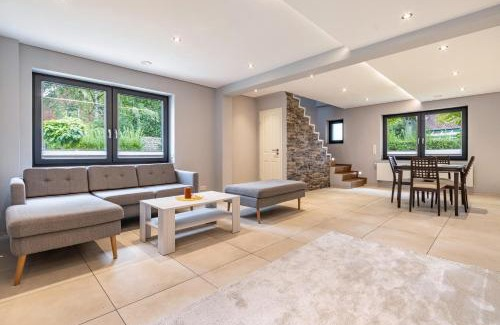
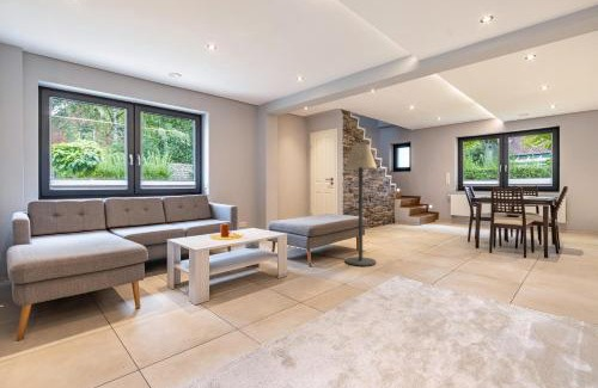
+ floor lamp (360, 203)
